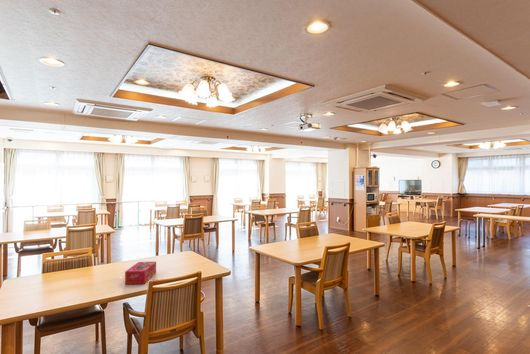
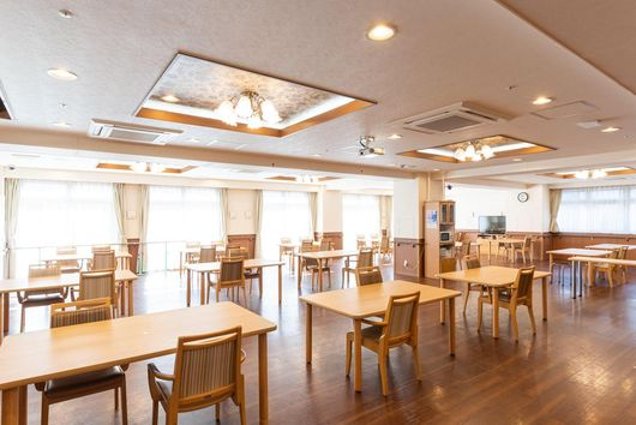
- tissue box (141, 272)
